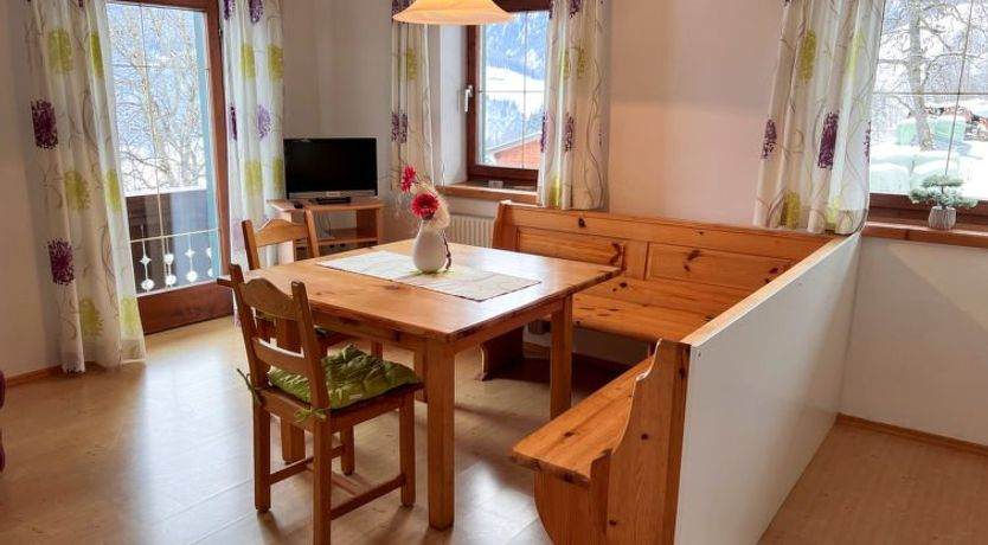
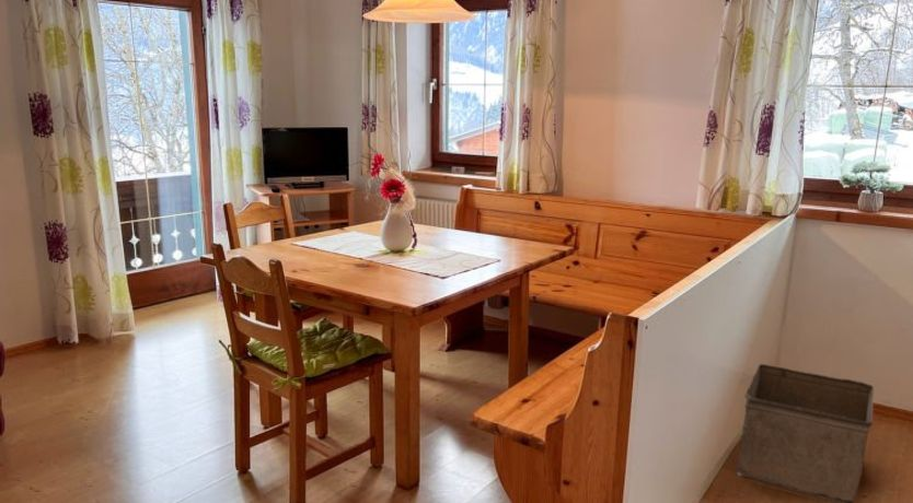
+ storage bin (802, 428)
